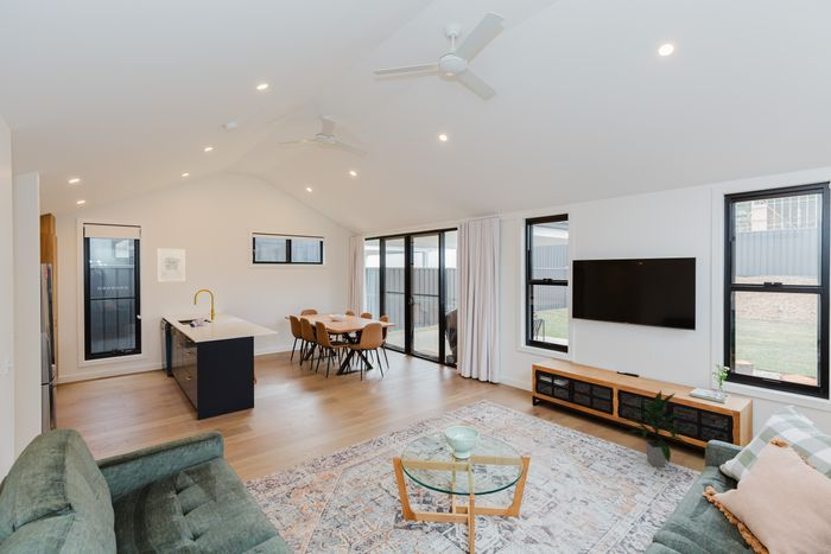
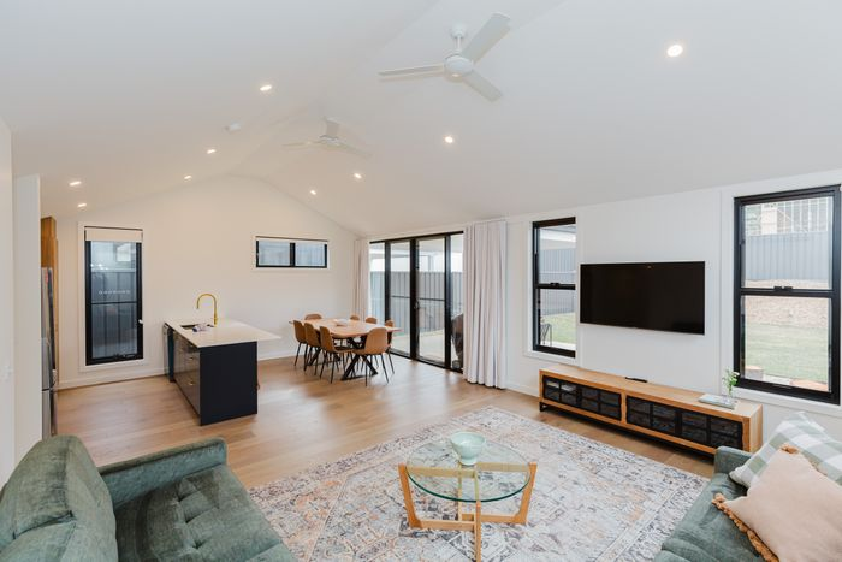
- wall art (171, 265)
- indoor plant (655, 427)
